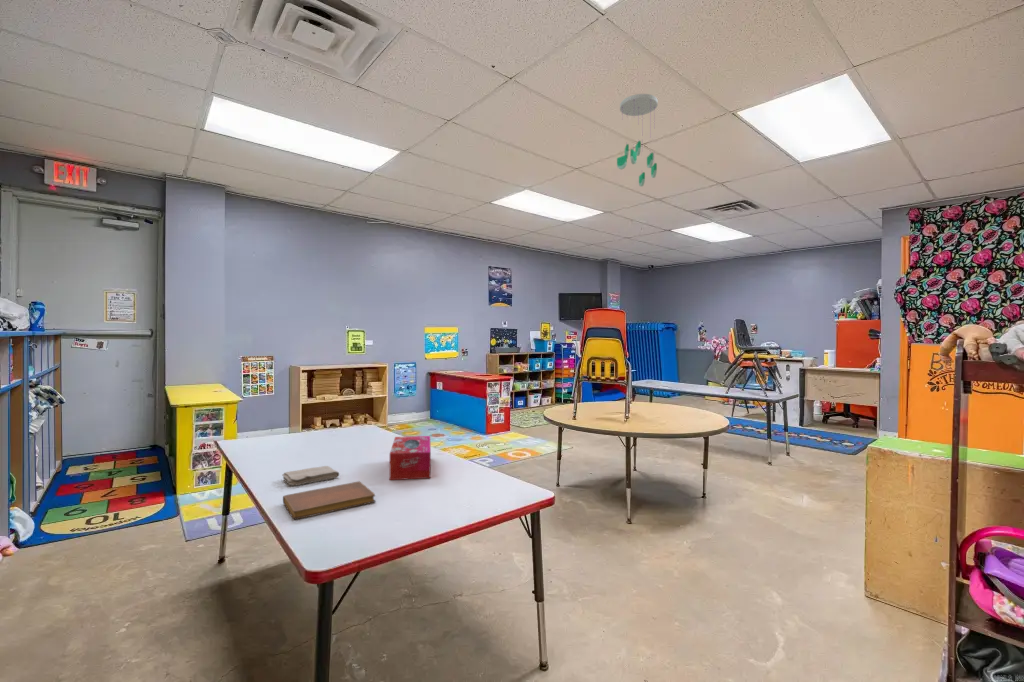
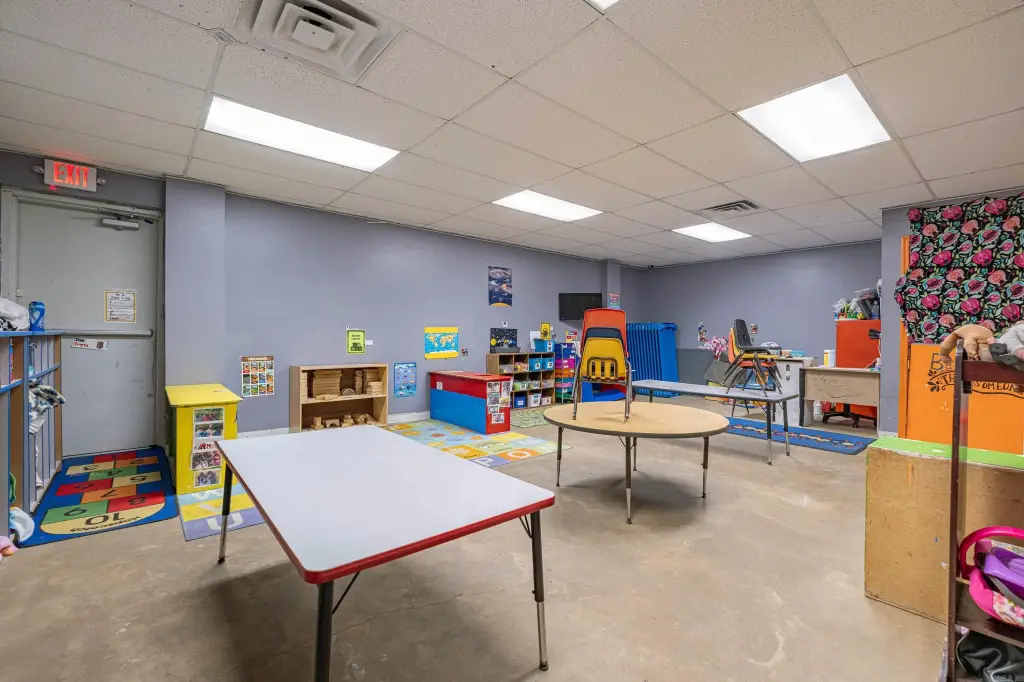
- washcloth (310, 474)
- ceiling mobile (637, 143)
- tissue box (411, 456)
- notebook (329, 498)
